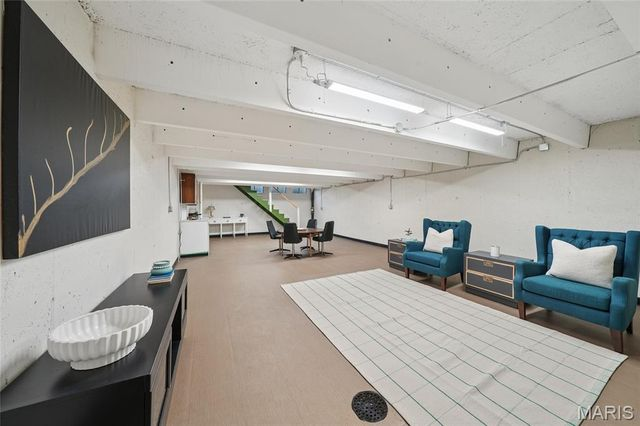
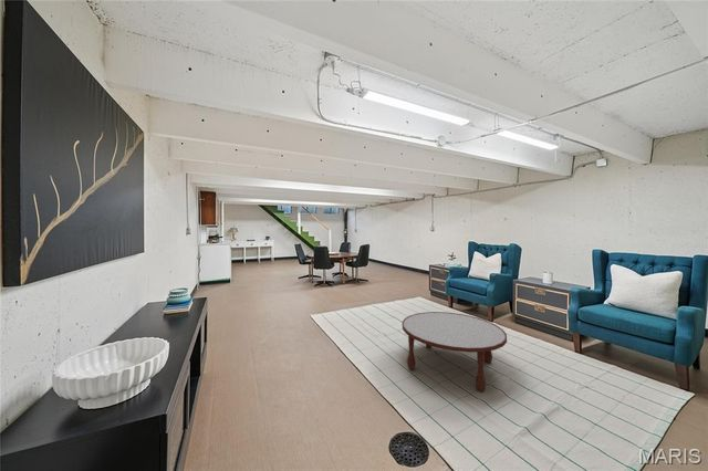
+ coffee table (450, 346)
